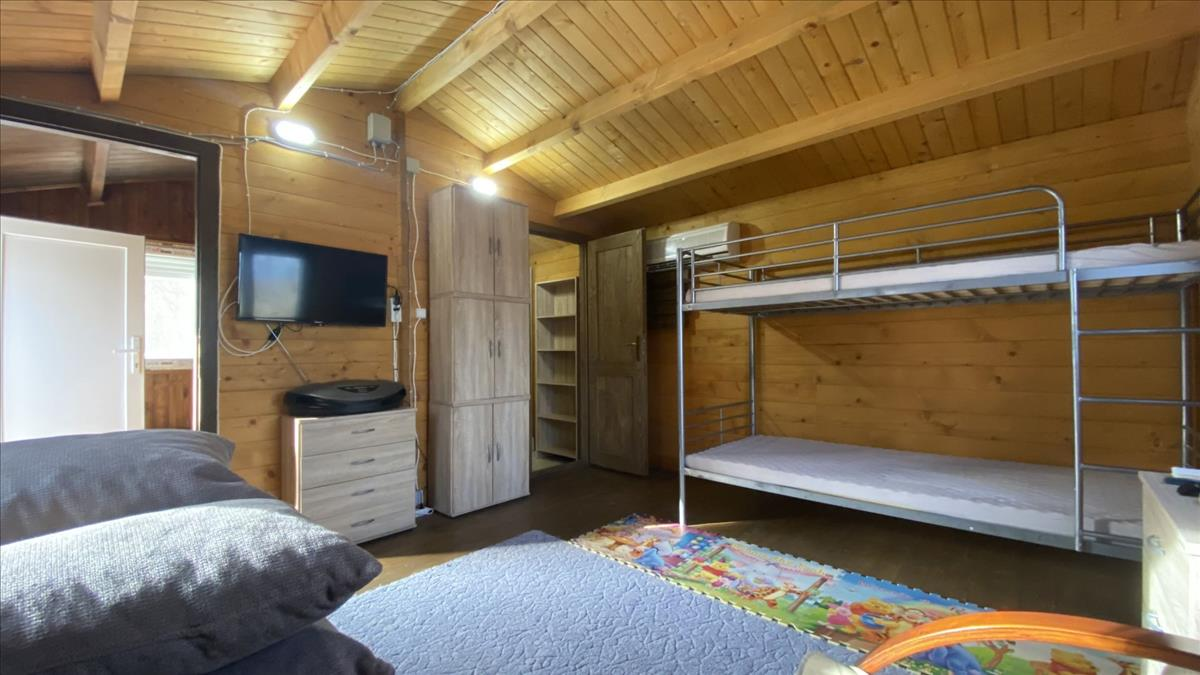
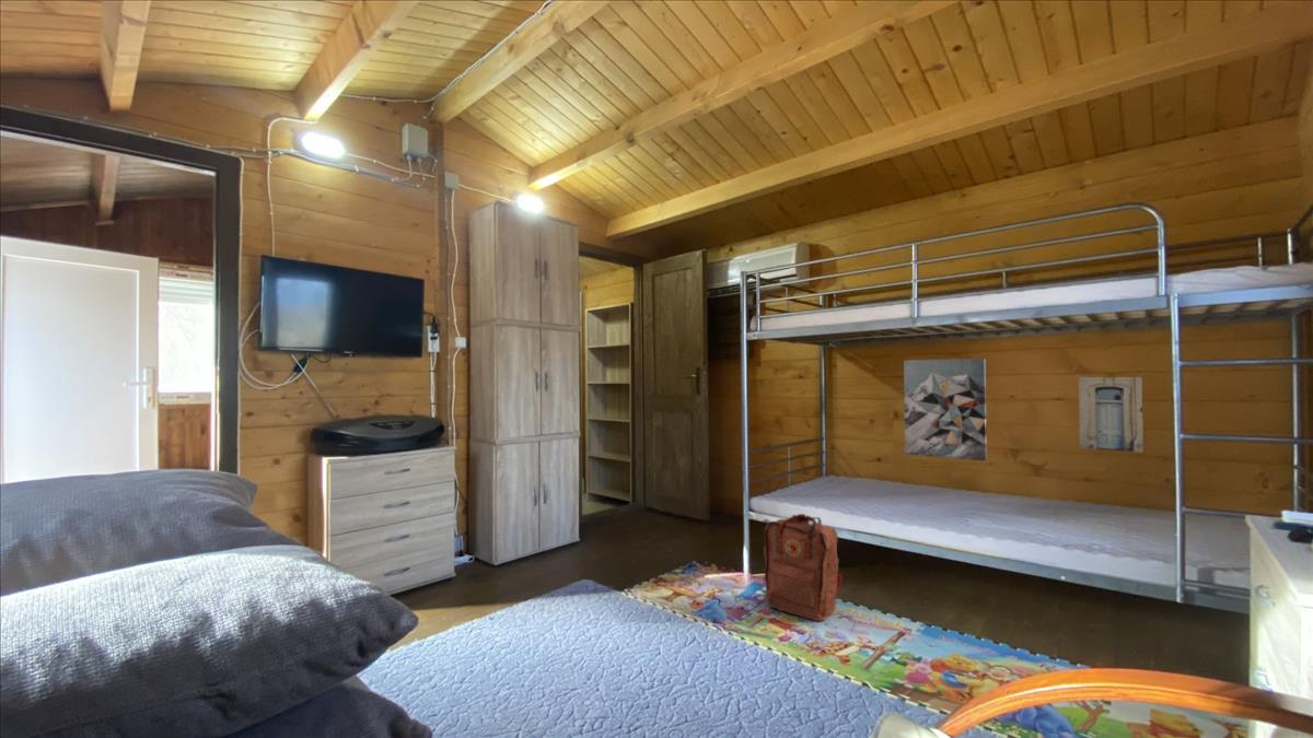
+ backpack (800, 560)
+ wall art (943, 408)
+ wall art (1109, 413)
